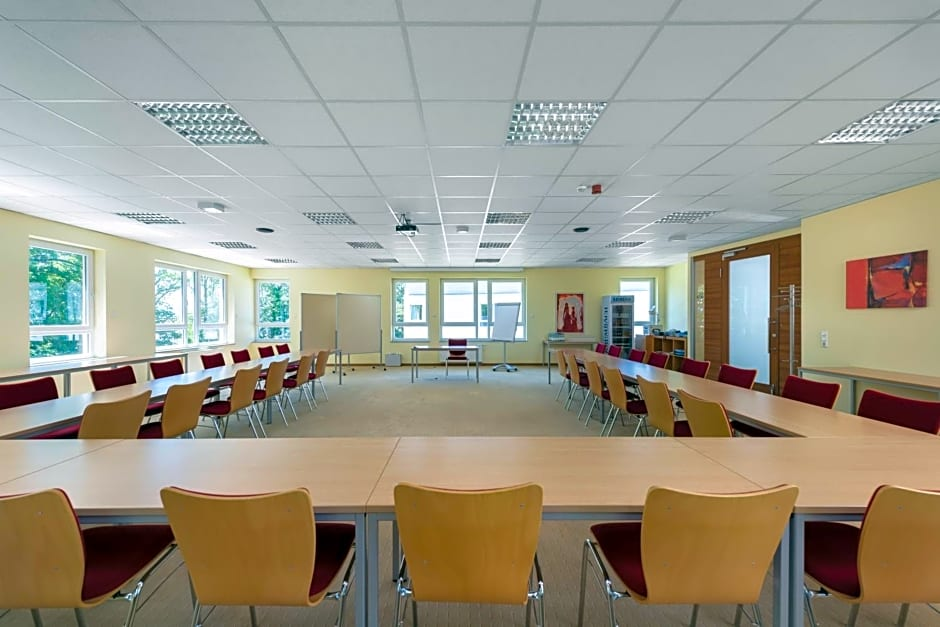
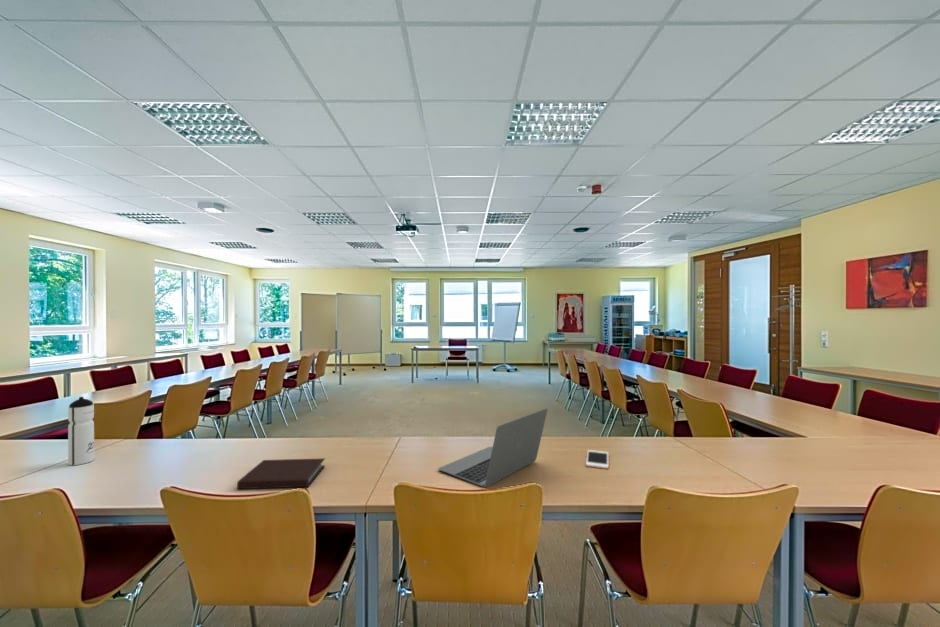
+ notebook (284, 473)
+ cell phone (597, 459)
+ water bottle (81, 429)
+ laptop (494, 438)
